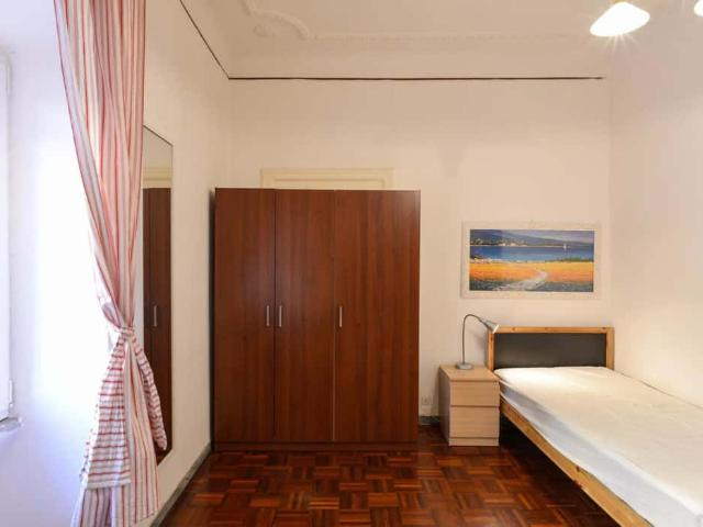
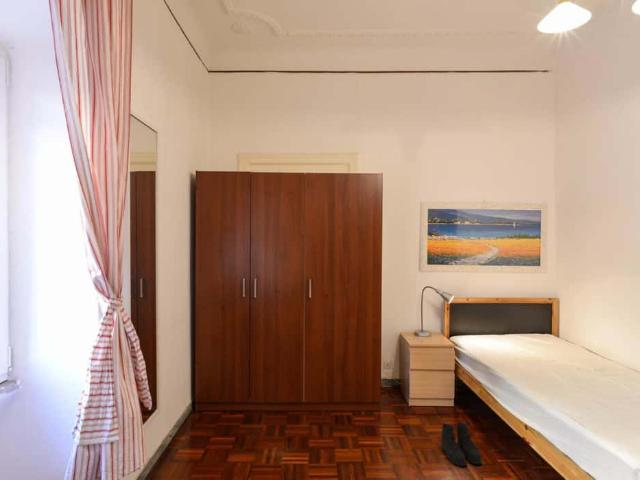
+ boots (460, 441)
